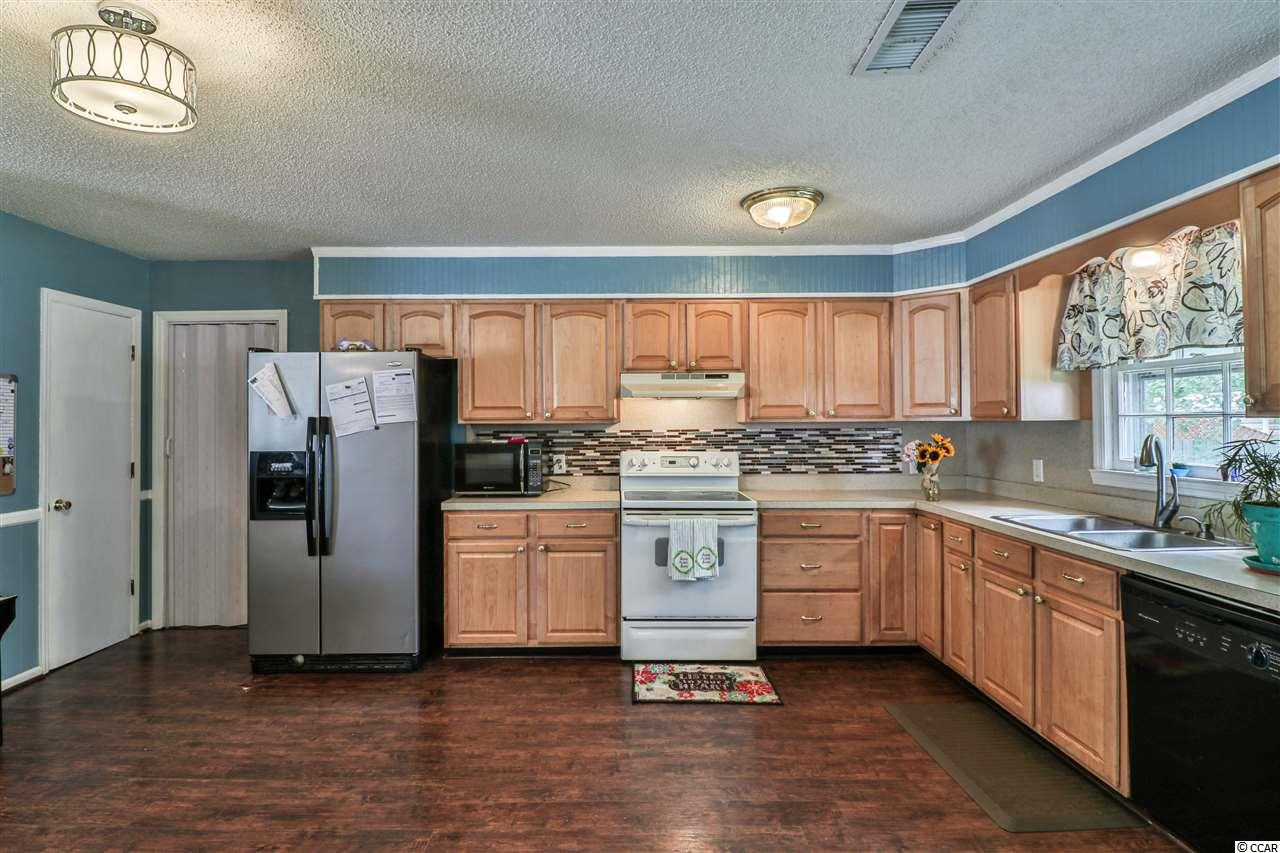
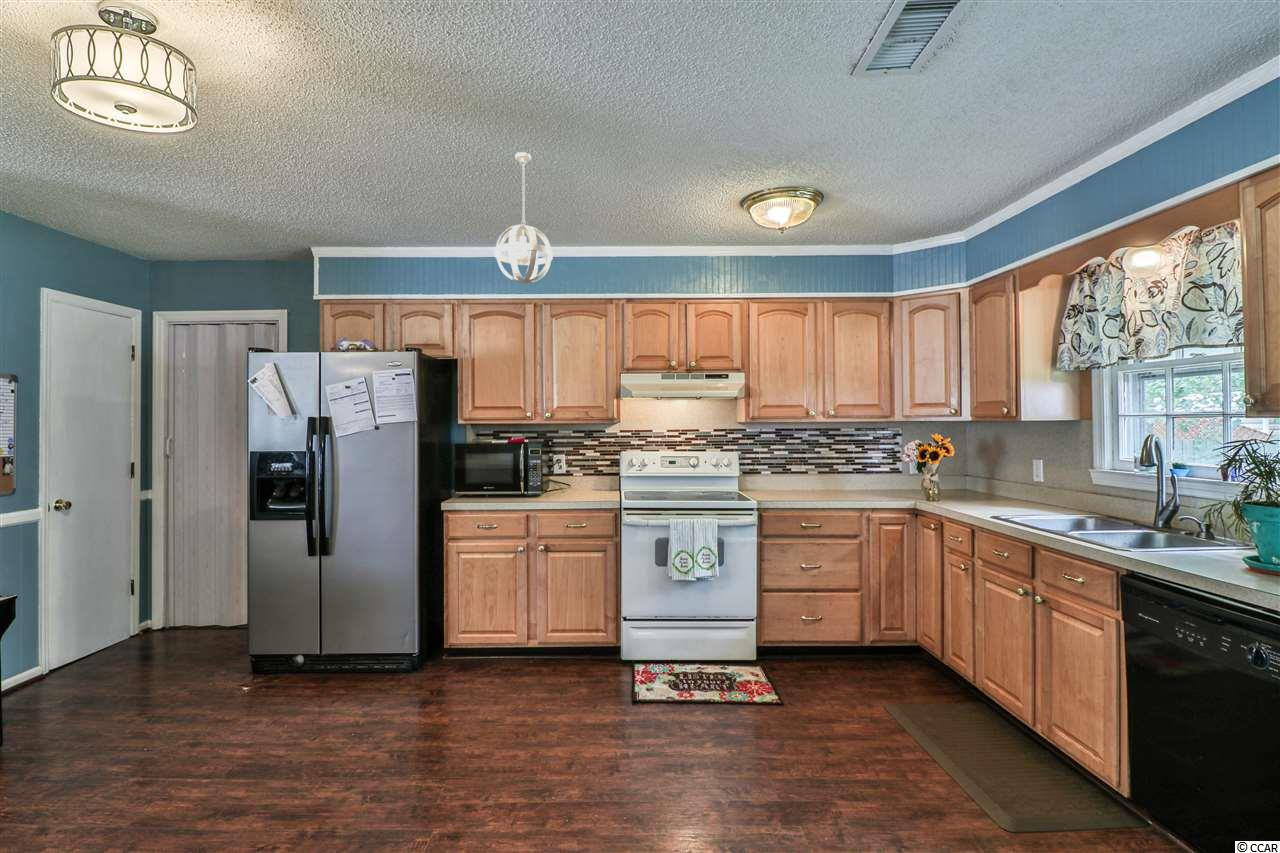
+ pendant light (524, 219)
